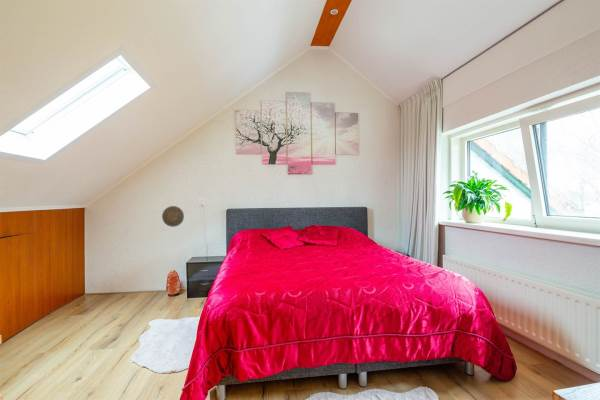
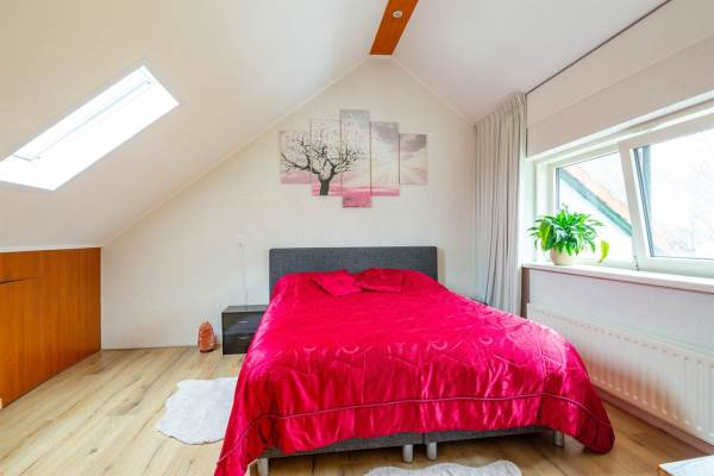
- decorative plate (172, 216)
